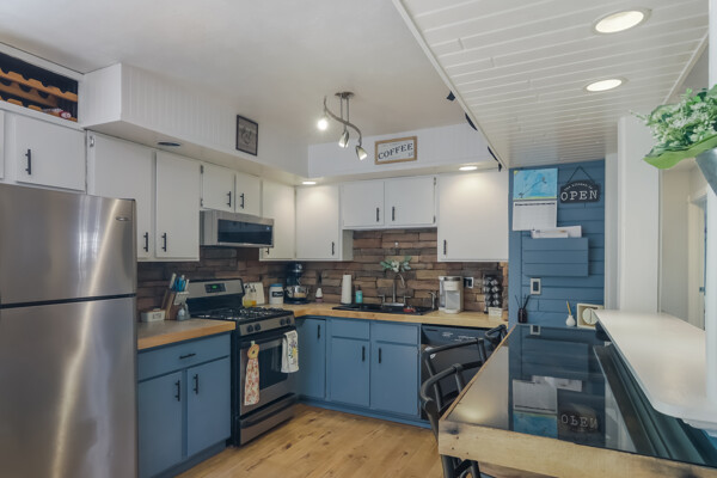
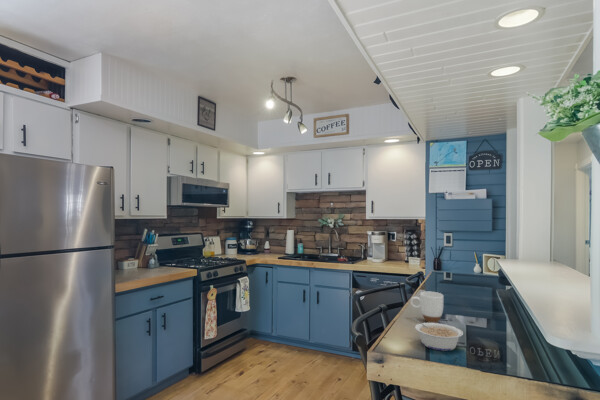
+ mug (426, 307)
+ legume (436, 335)
